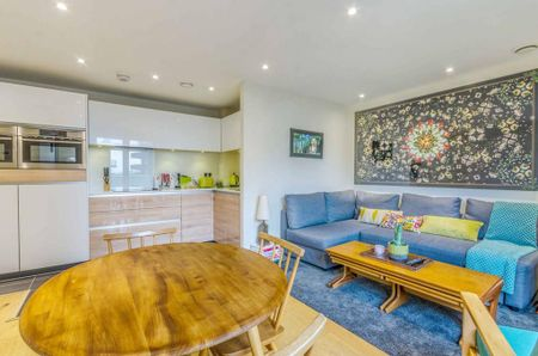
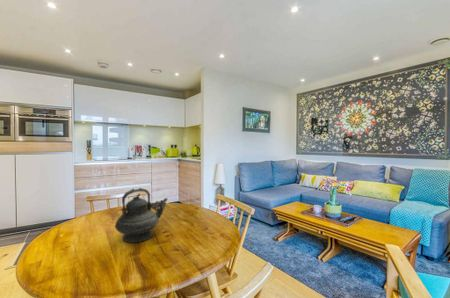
+ teapot (144, 211)
